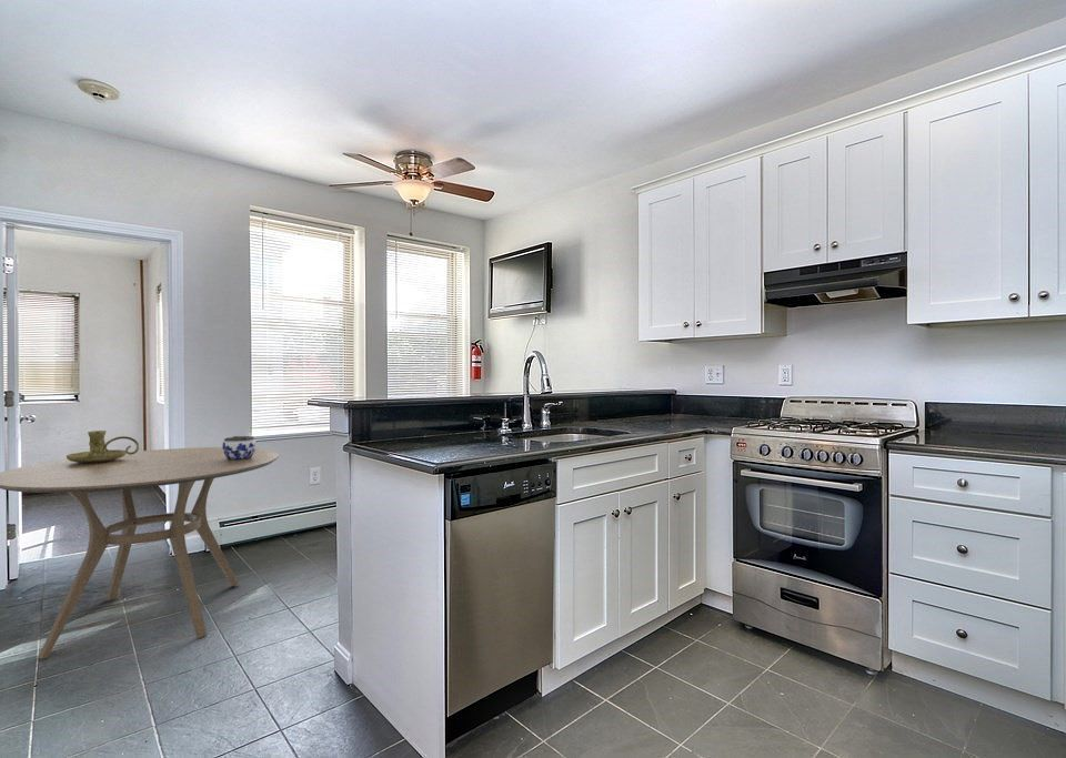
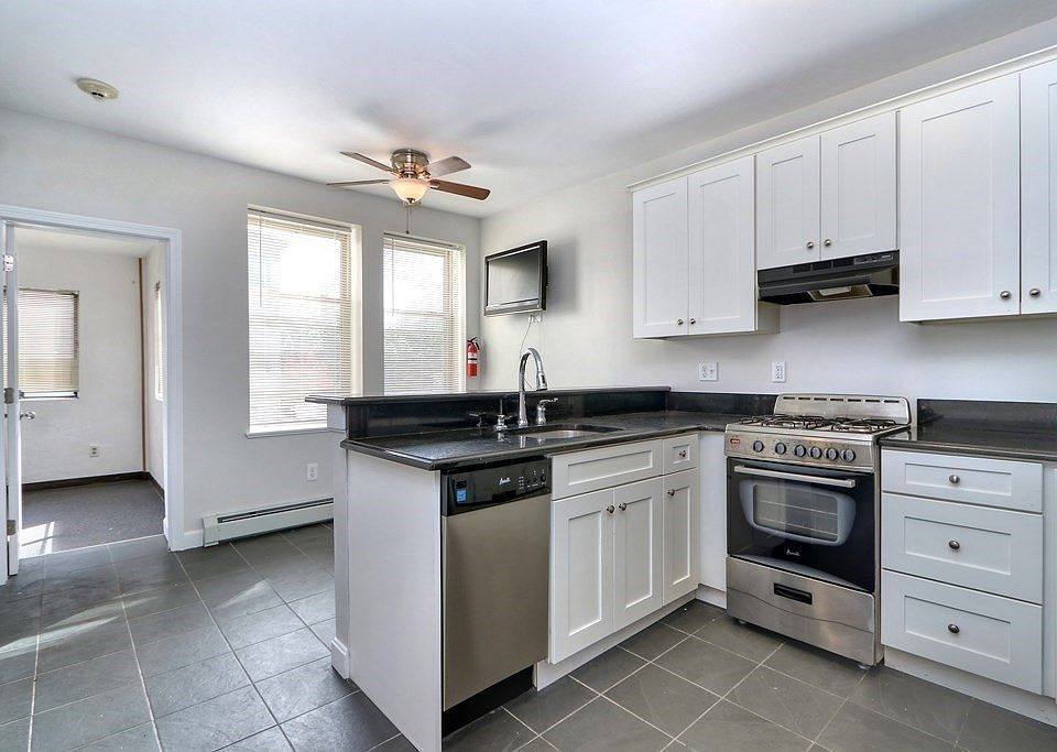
- jar (239, 447)
- candle holder (103, 445)
- dining table (152, 539)
